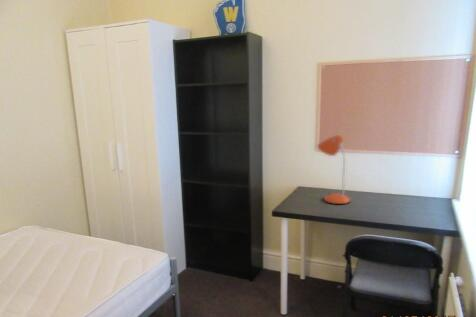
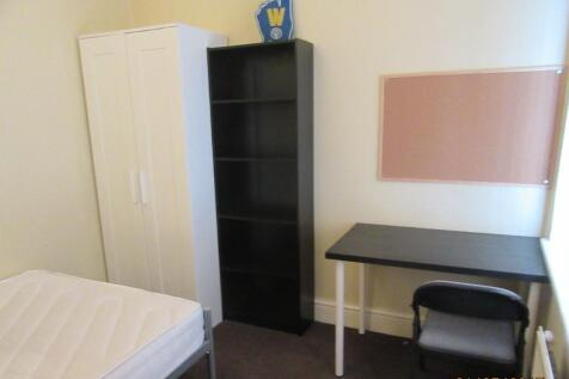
- desk lamp (343, 167)
